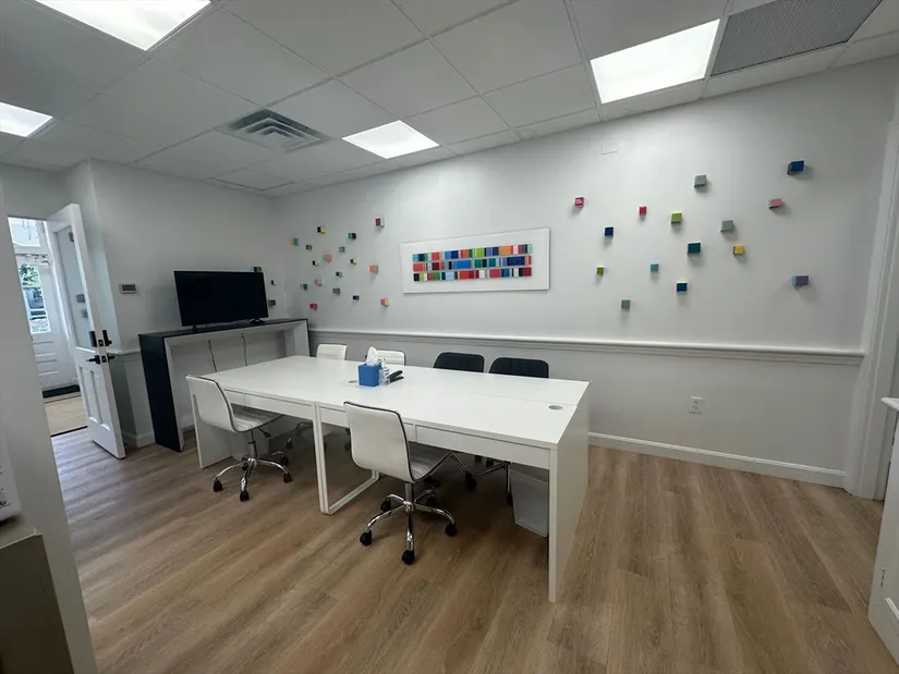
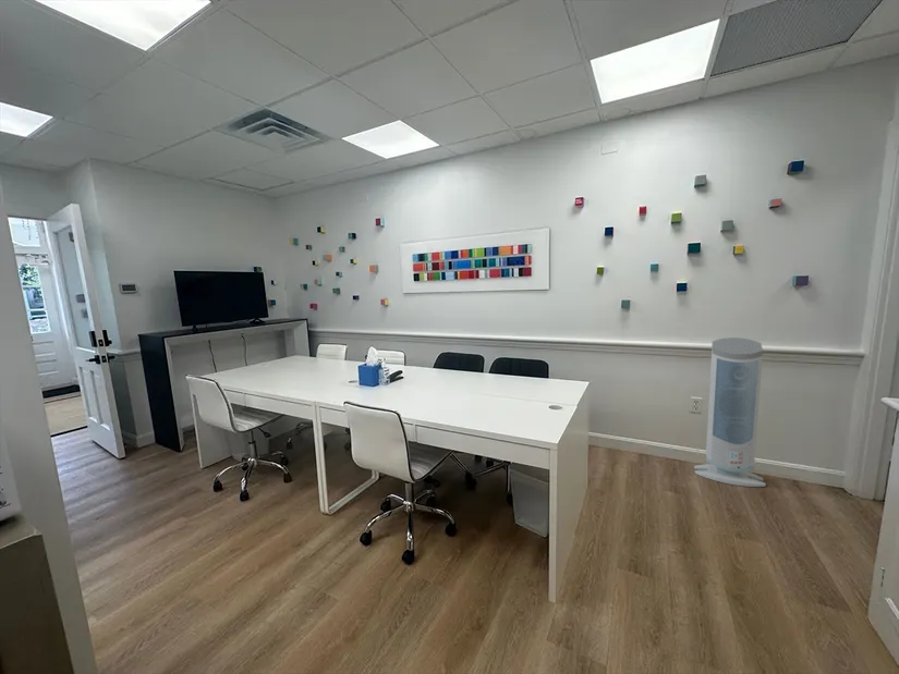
+ air purifier (732, 409)
